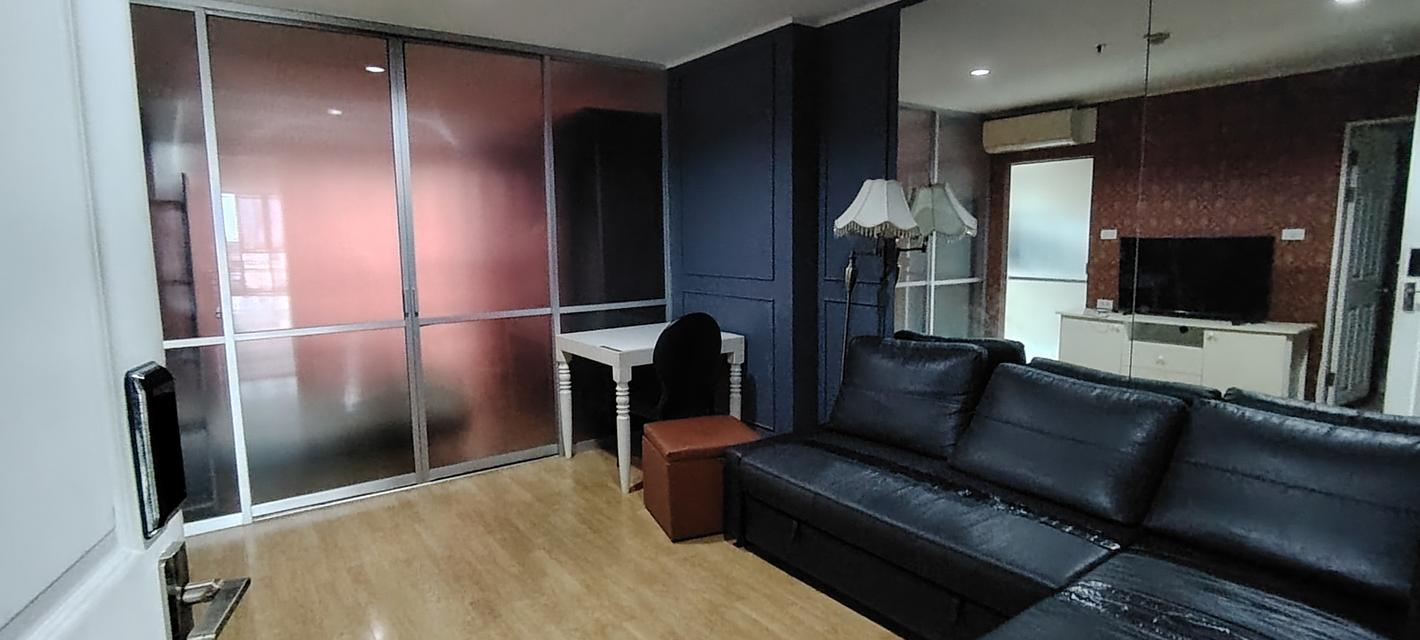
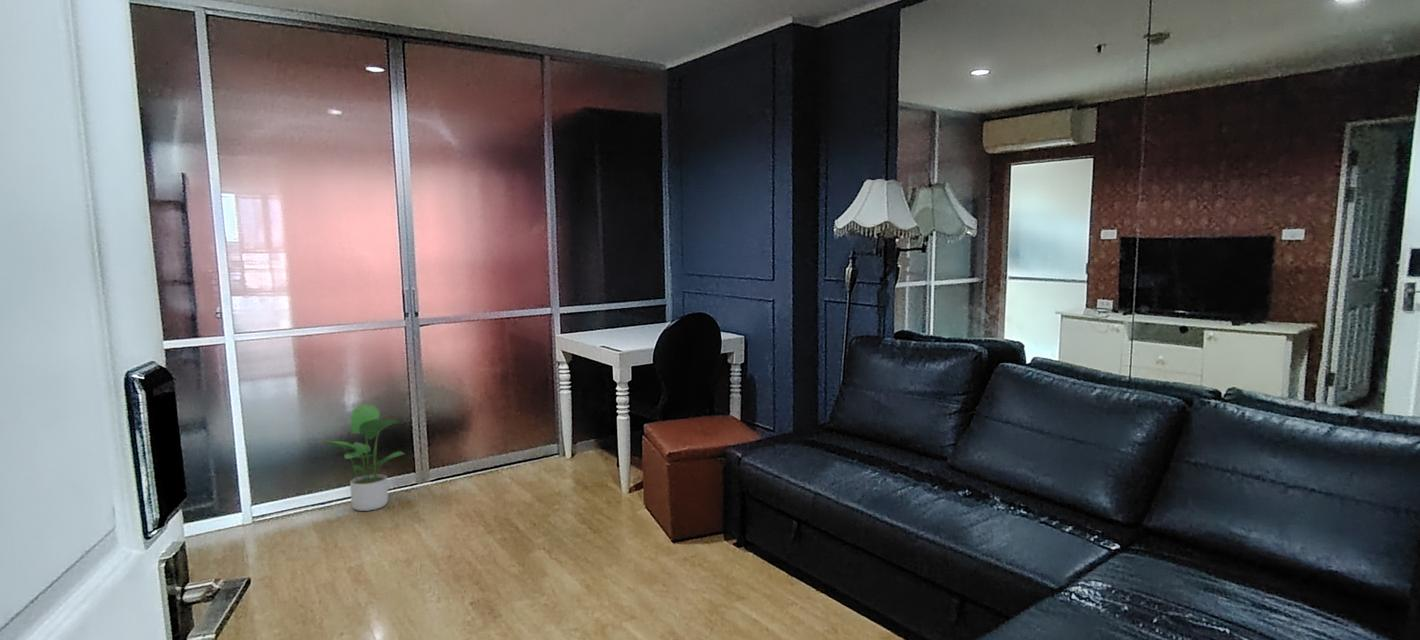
+ potted plant (363, 459)
